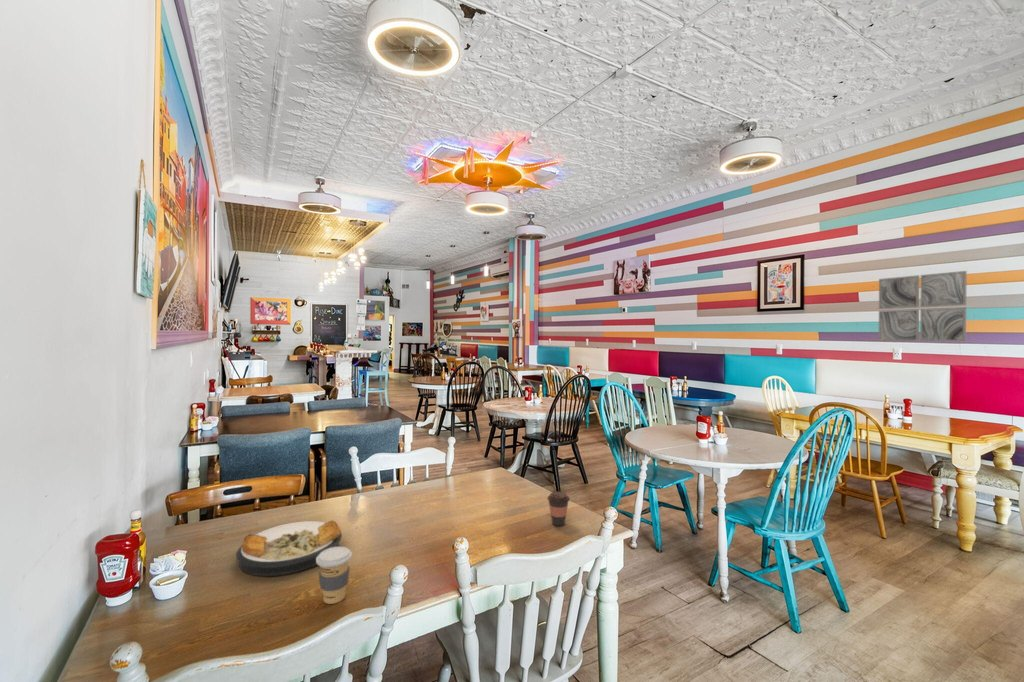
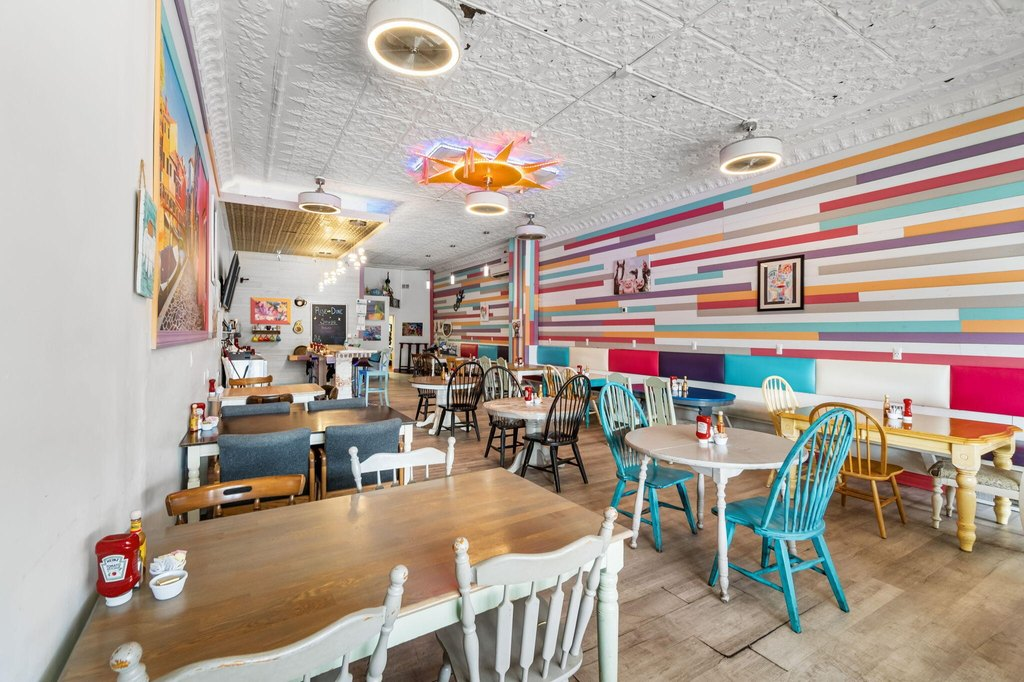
- plate (291, 541)
- wall art (920, 309)
- coffee cup (334, 575)
- coffee cup (558, 508)
